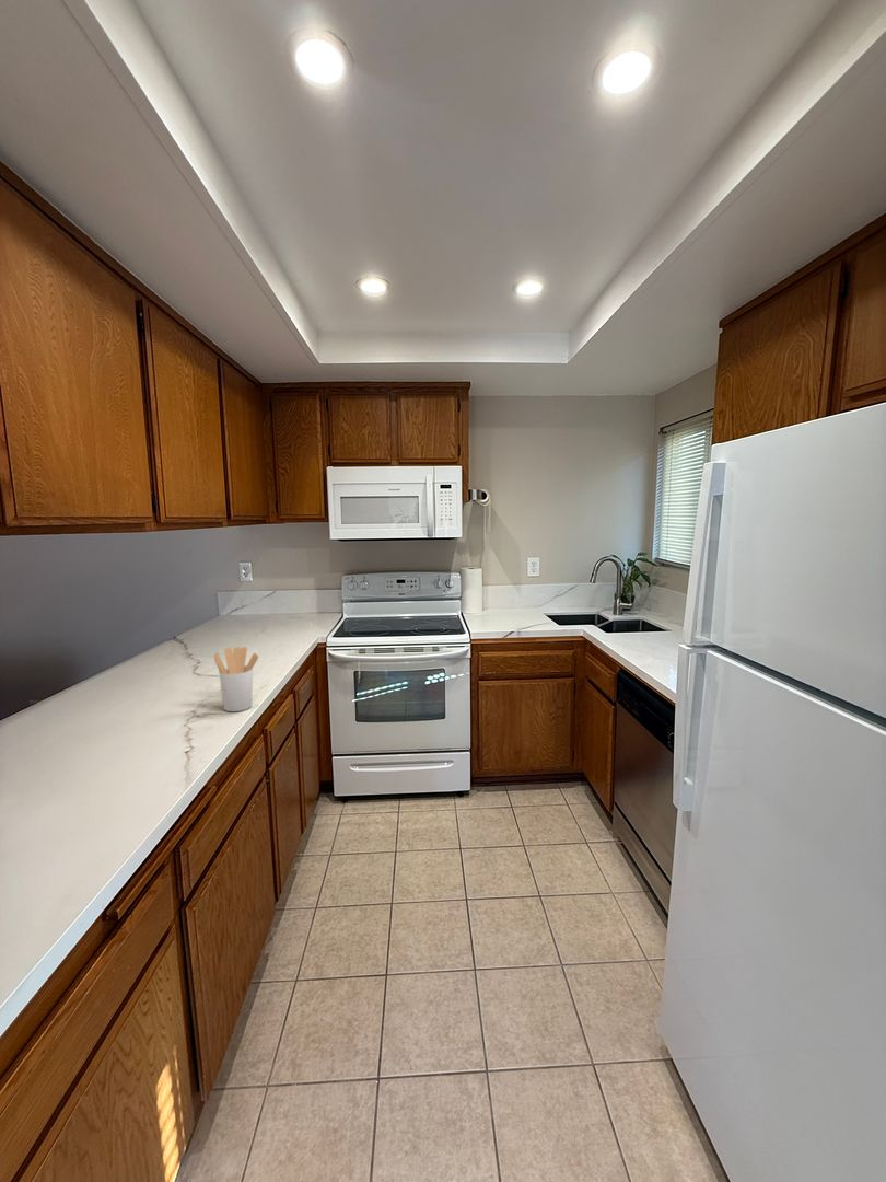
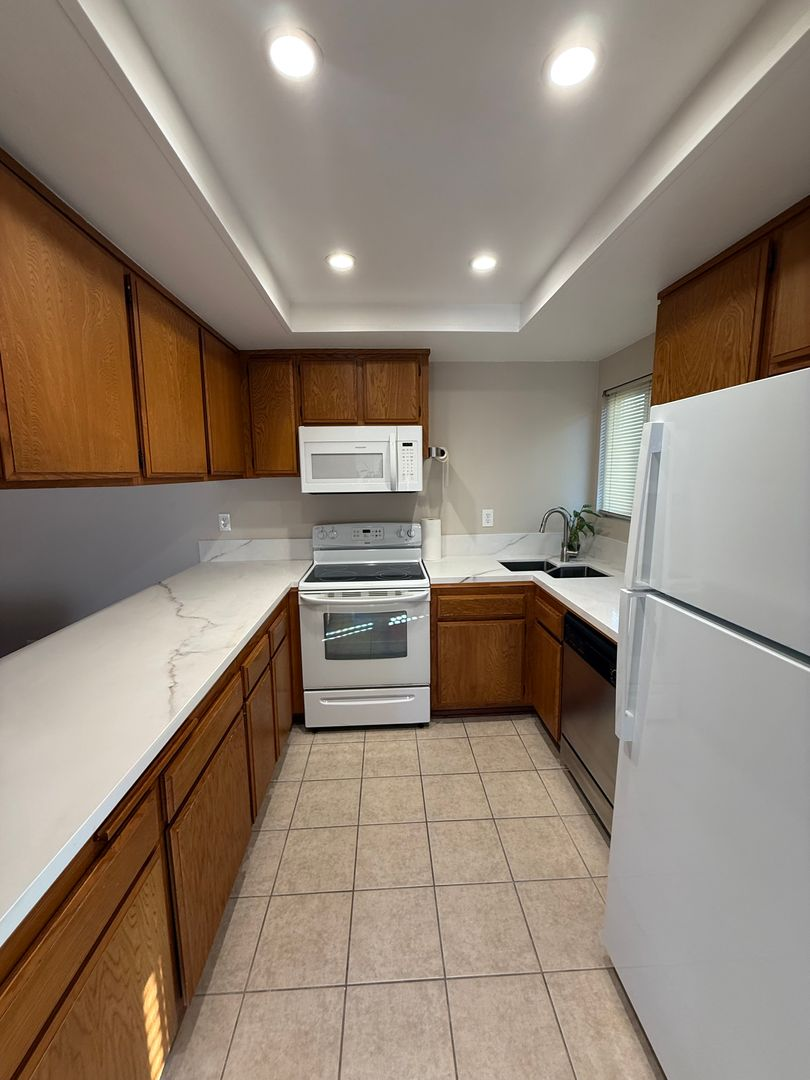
- utensil holder (236, 676)
